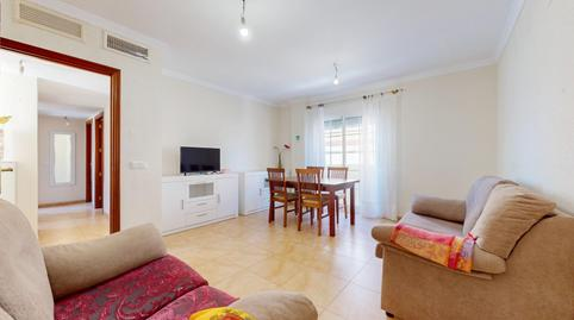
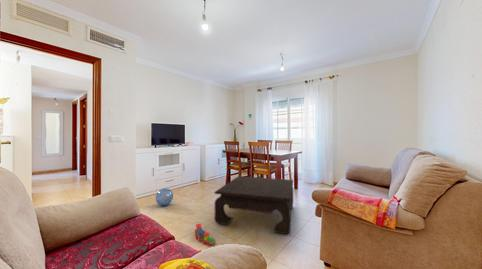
+ coffee table (258, 199)
+ toy train (204, 233)
+ ball (164, 196)
